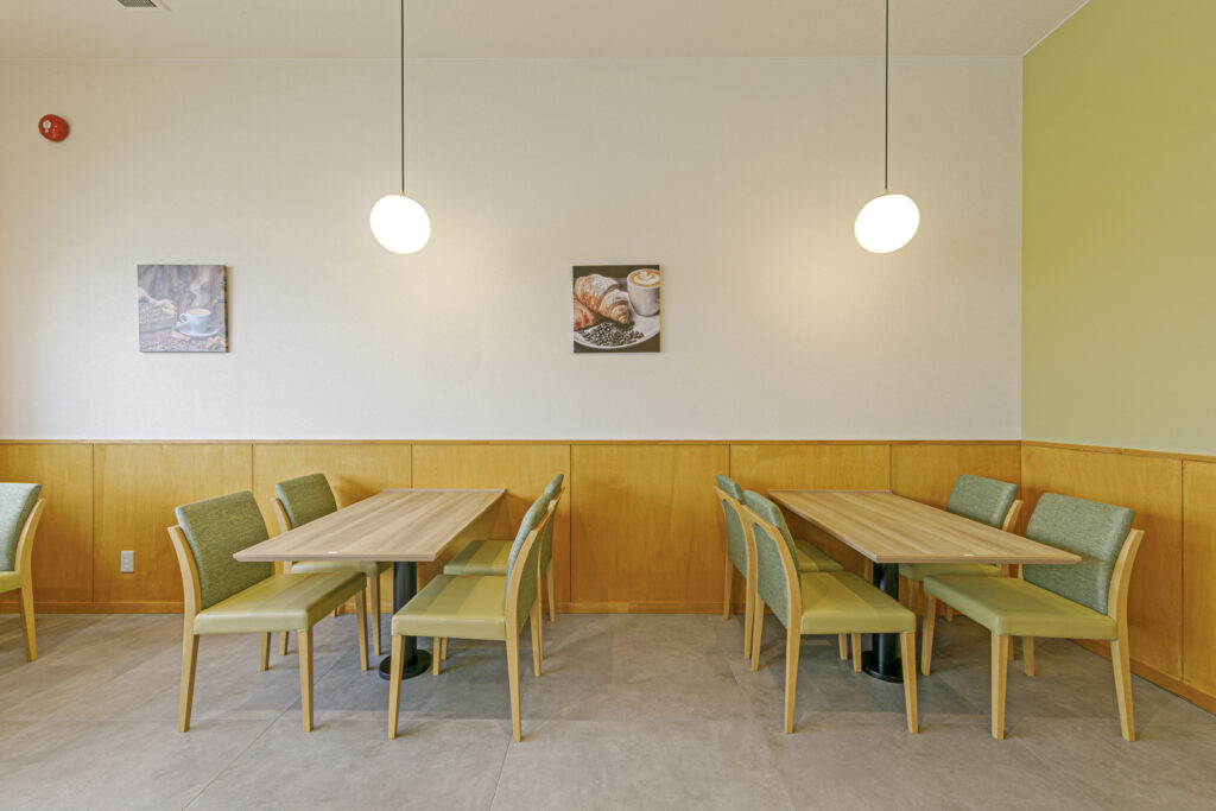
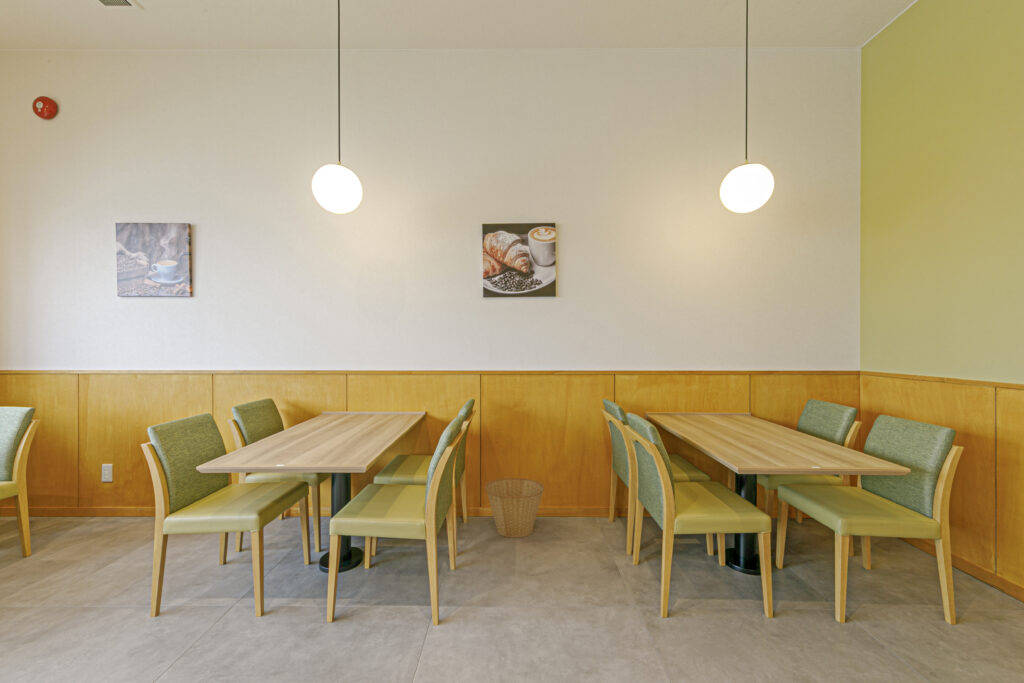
+ basket (514, 508)
